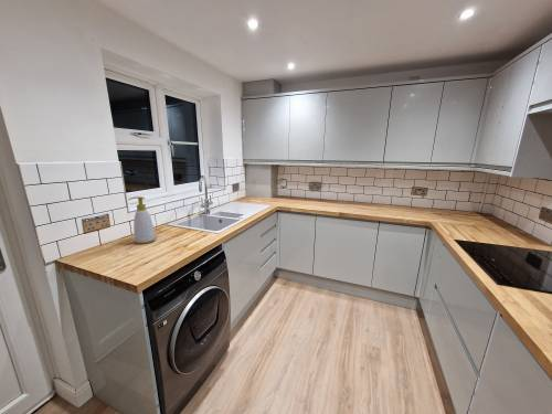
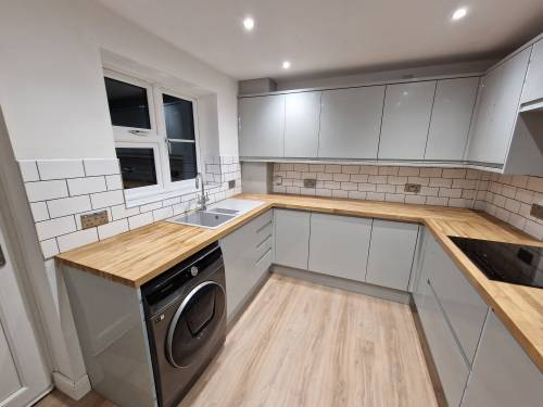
- soap bottle (142, 219)
